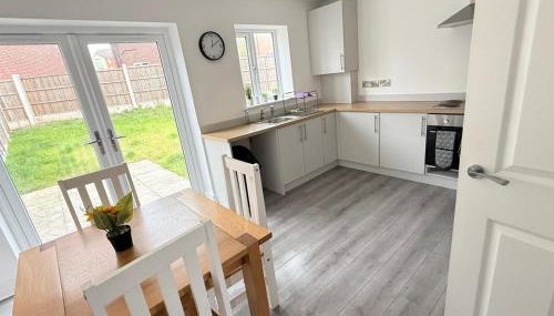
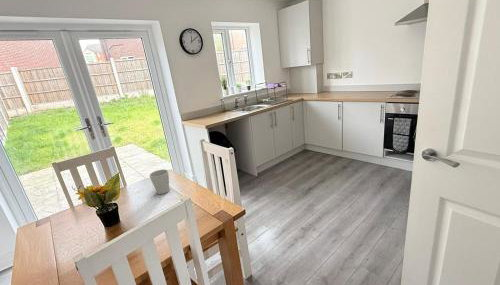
+ mug (160, 181)
